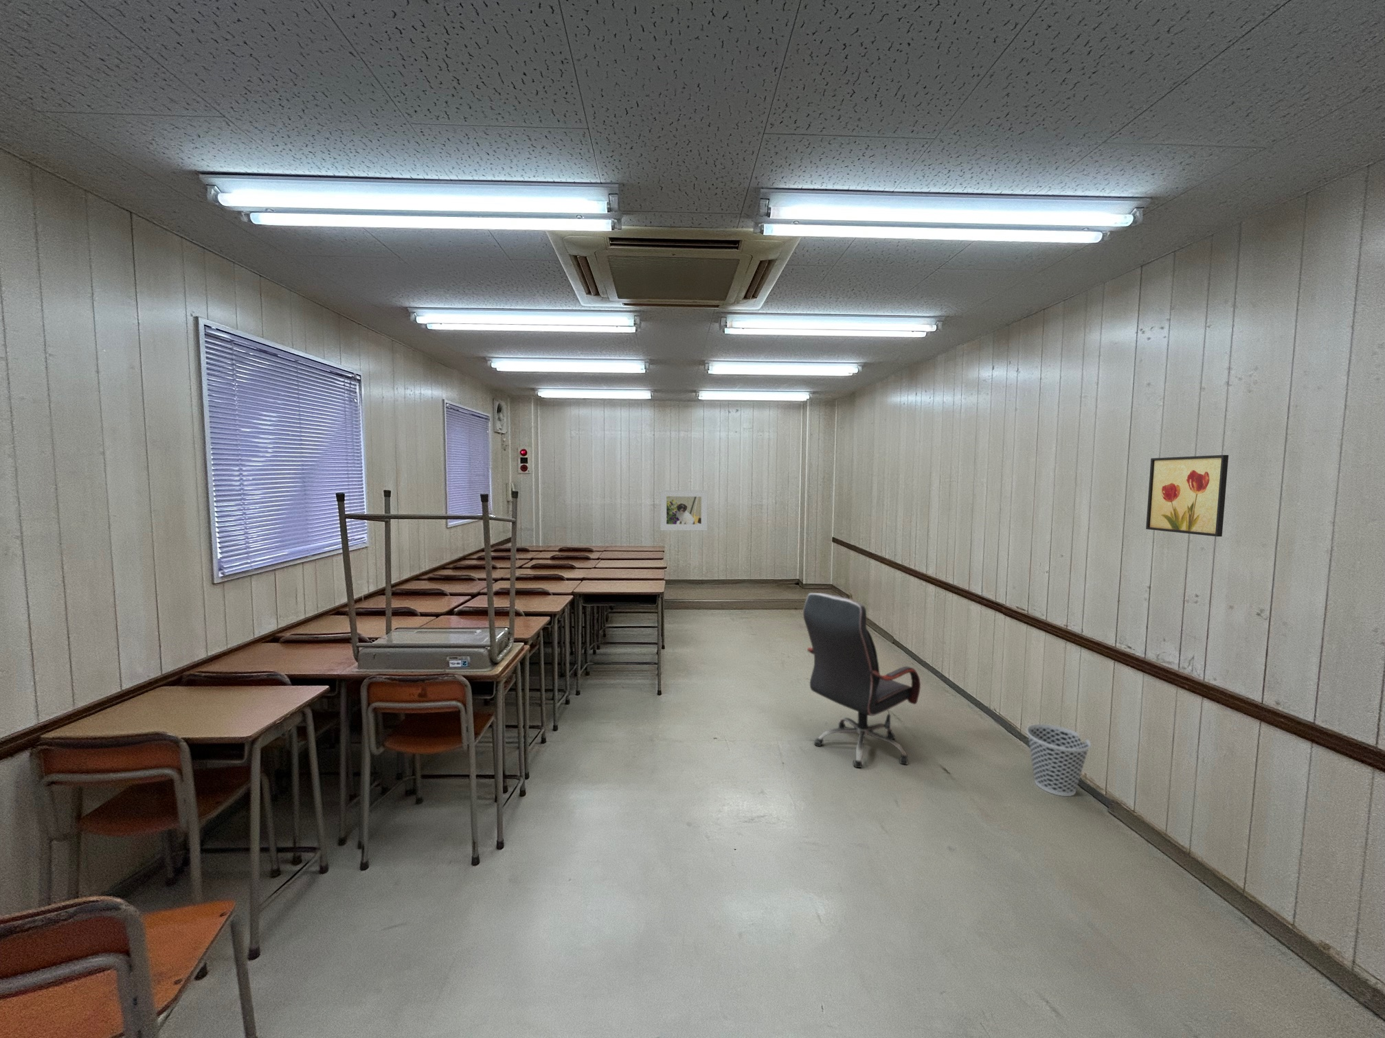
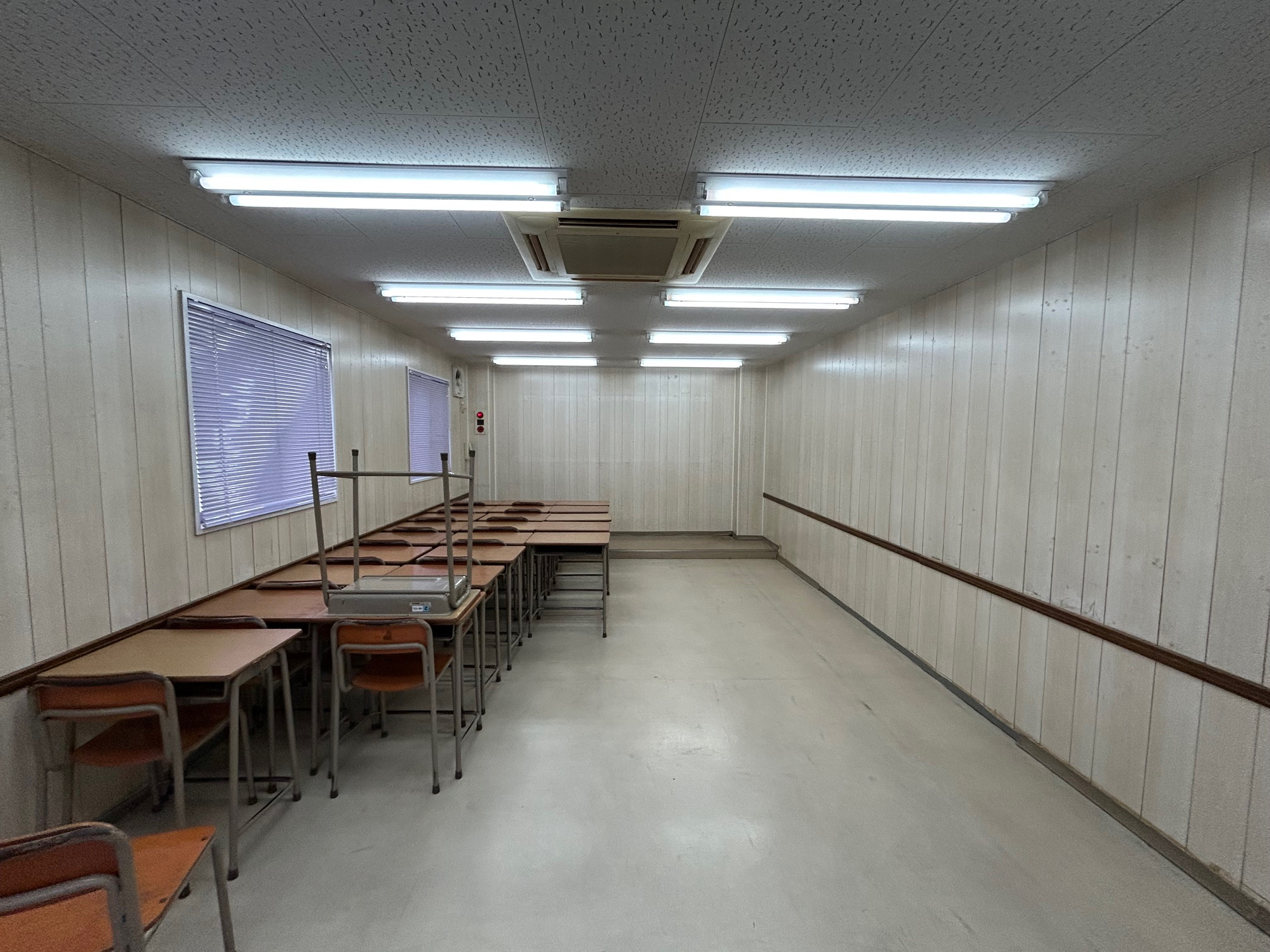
- wall art (1185, 494)
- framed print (684, 510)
- wastebasket (1056, 761)
- office chair (860, 671)
